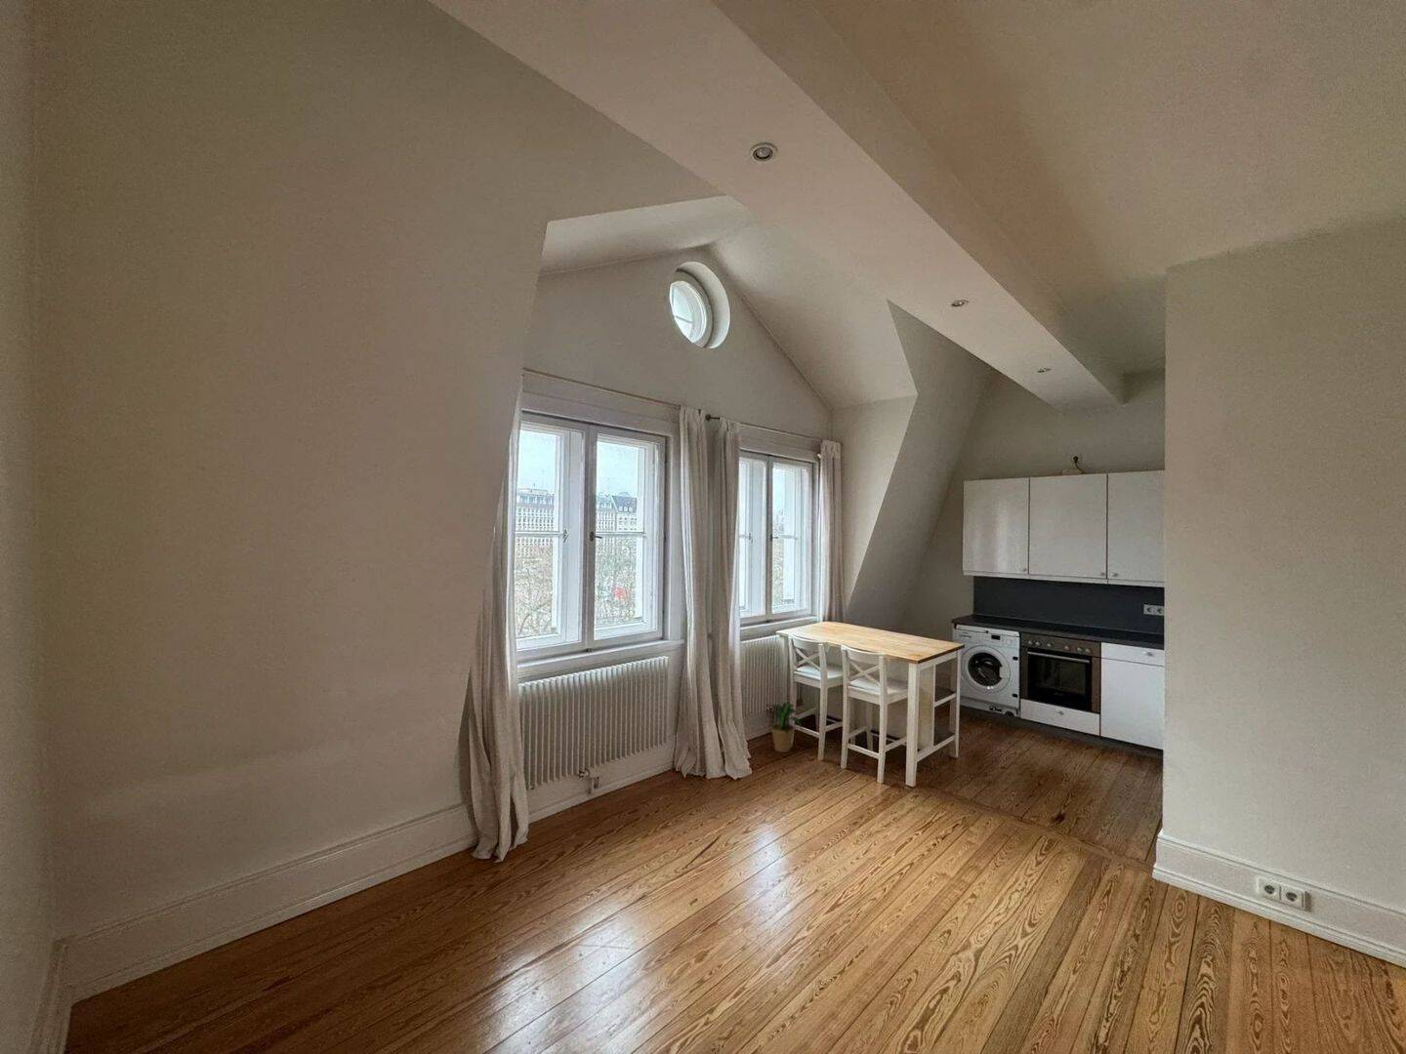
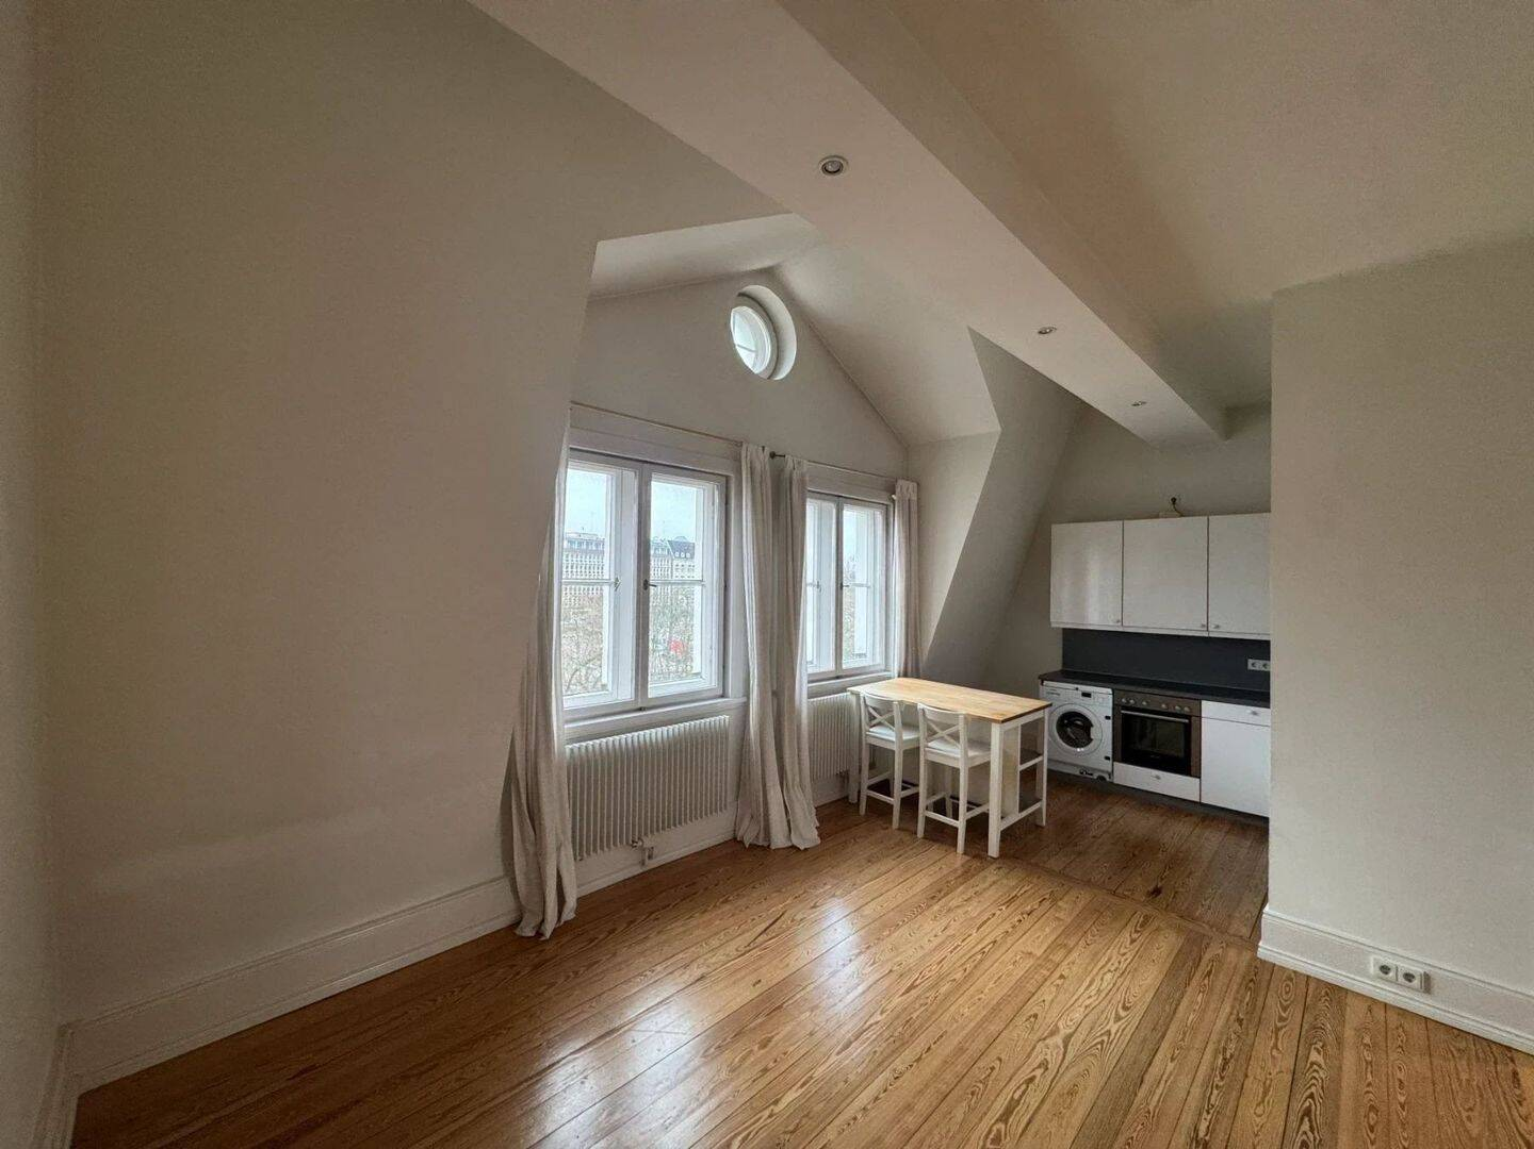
- potted plant (782, 727)
